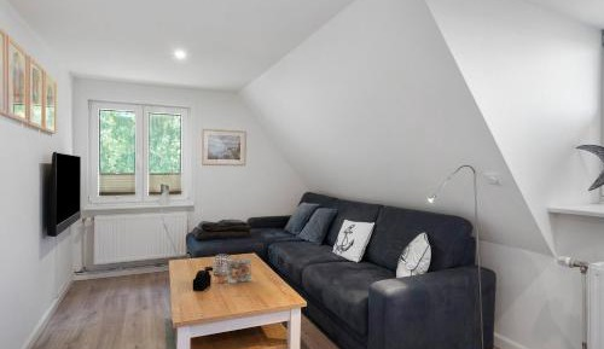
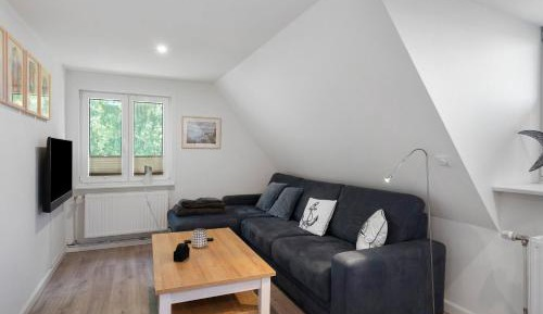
- book (232, 271)
